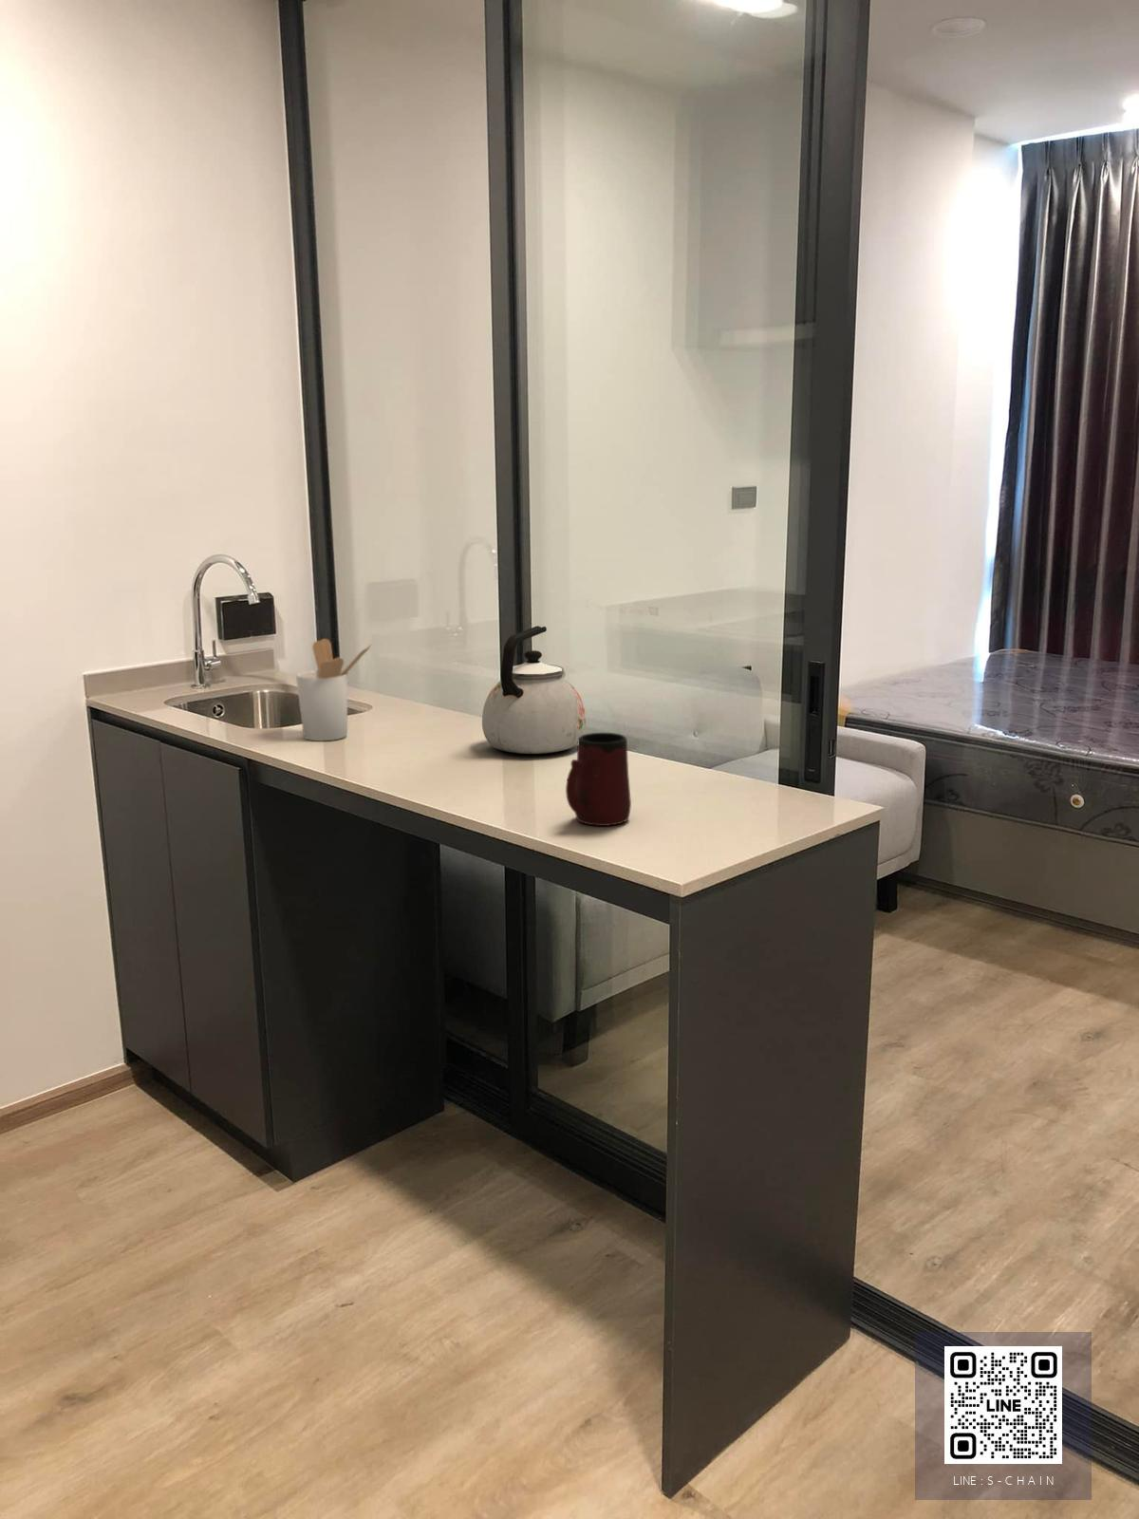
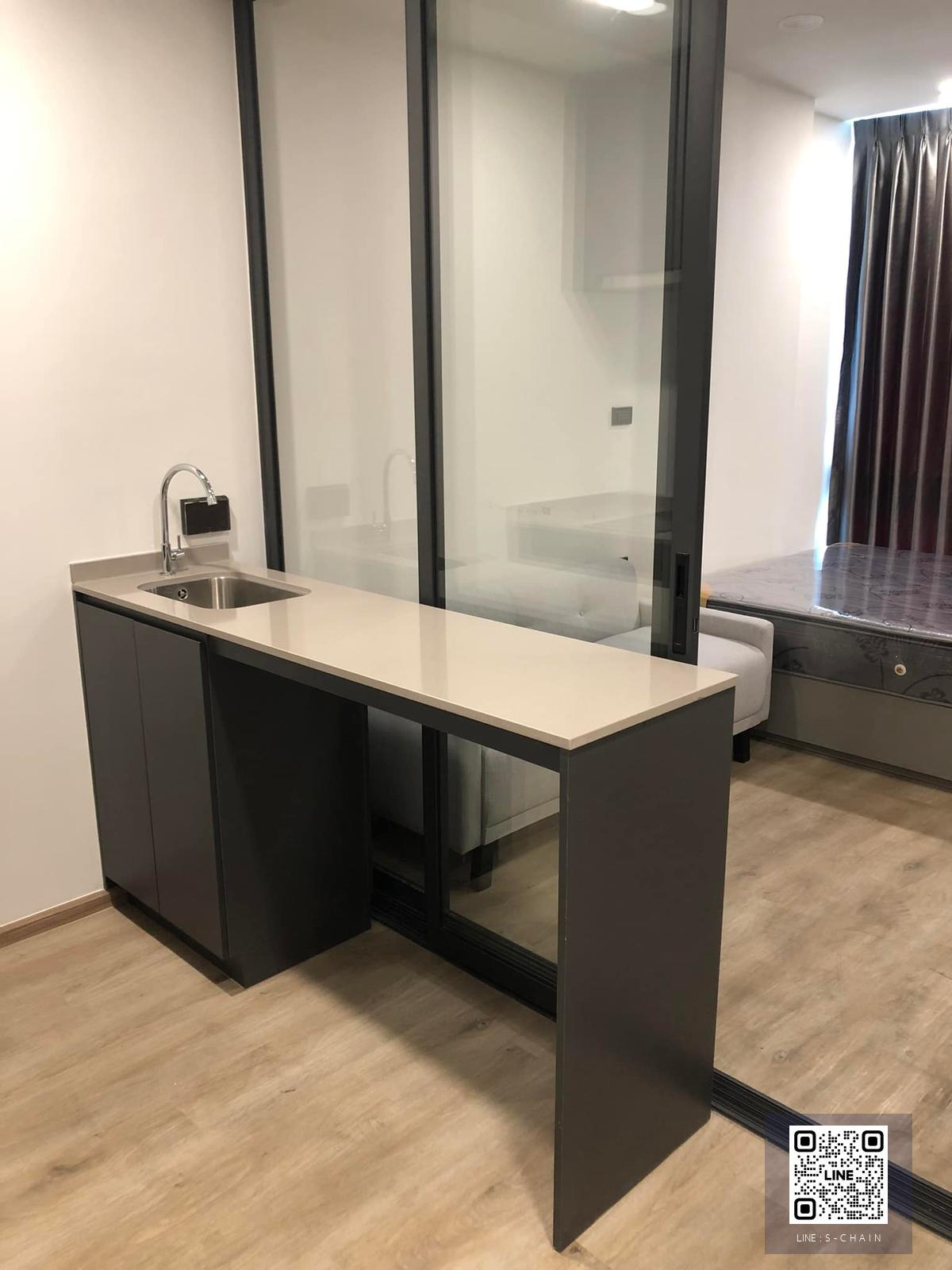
- kettle (534, 688)
- utensil holder (336, 689)
- mug (595, 780)
